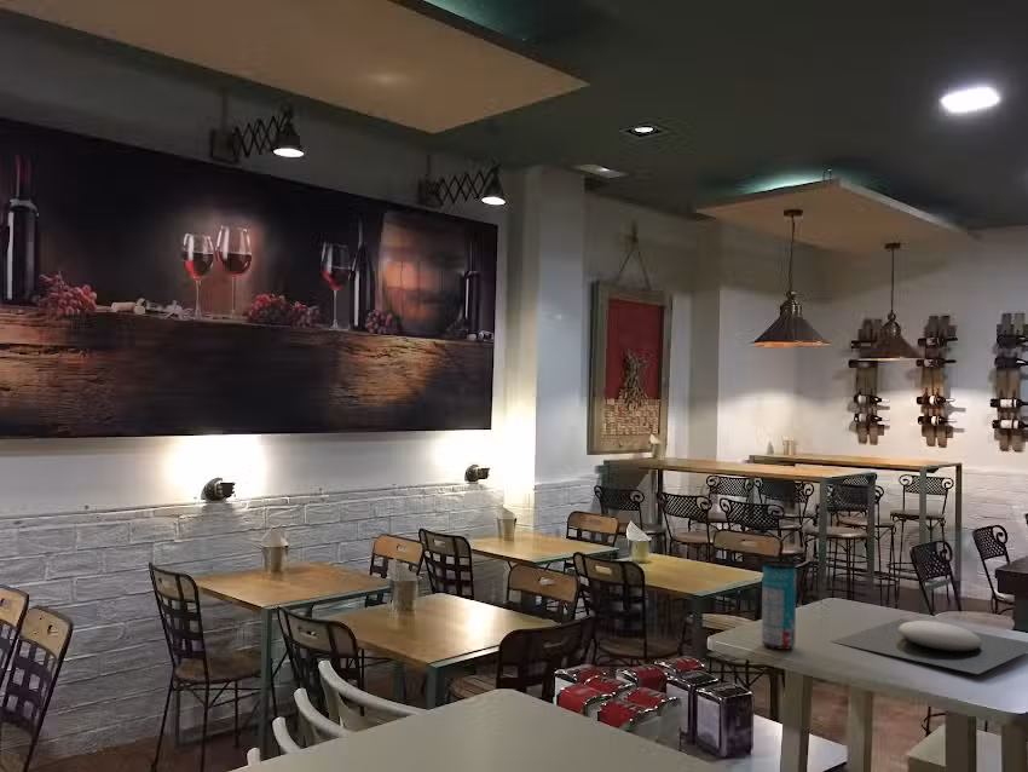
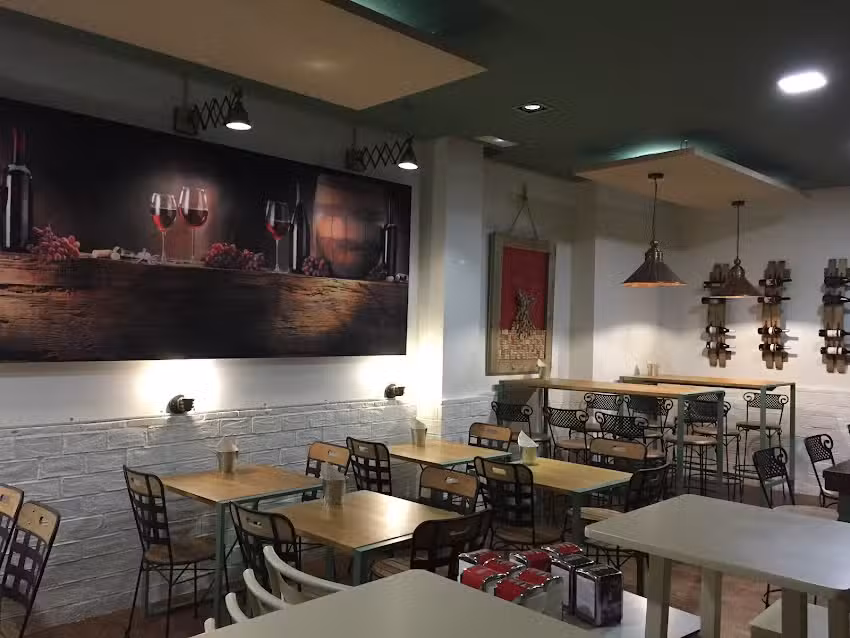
- beverage can (779, 605)
- plate (935, 634)
